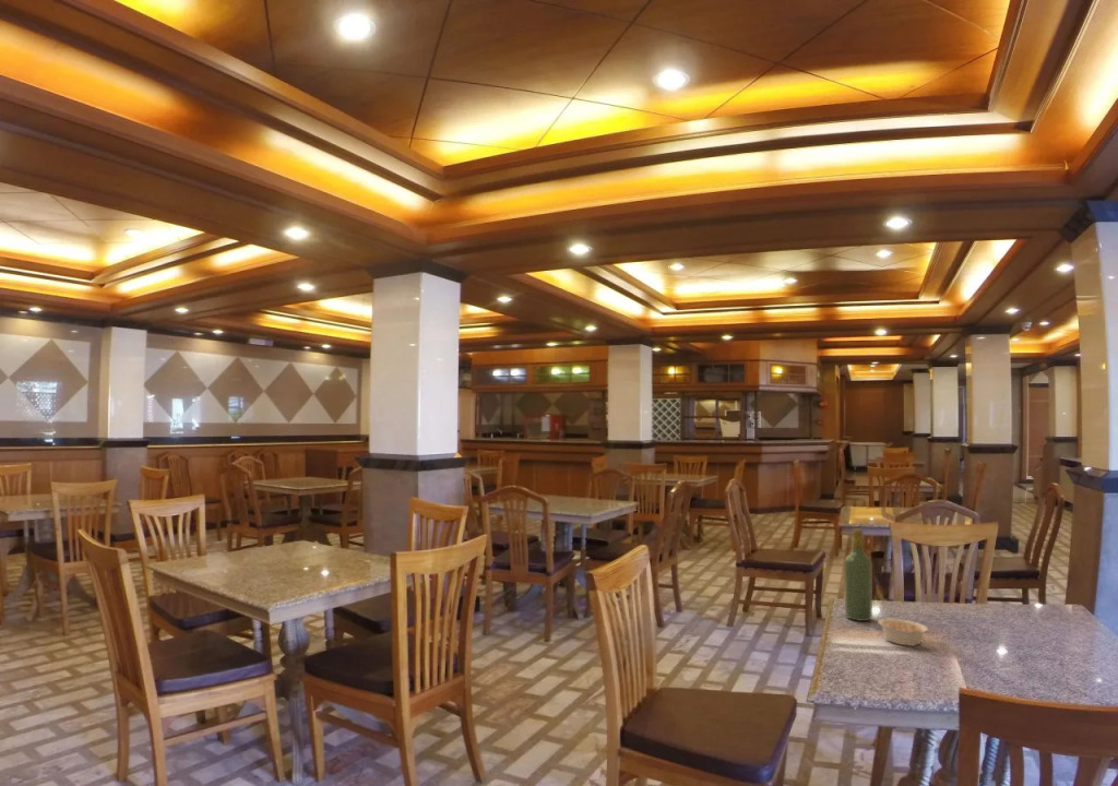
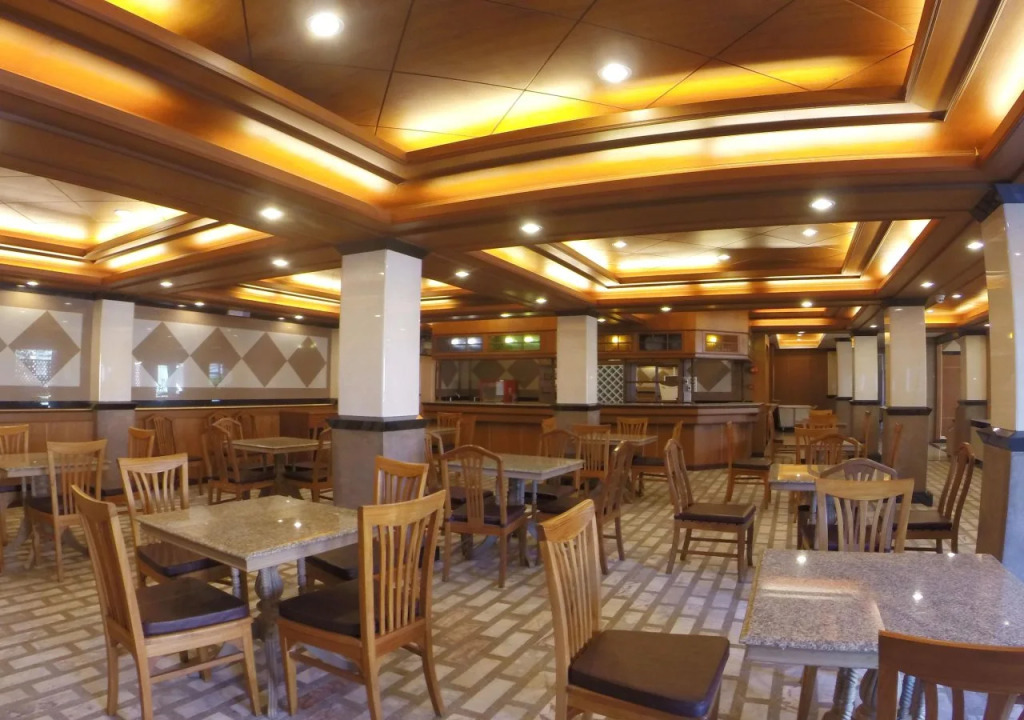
- legume (904, 631)
- wine bottle (858, 573)
